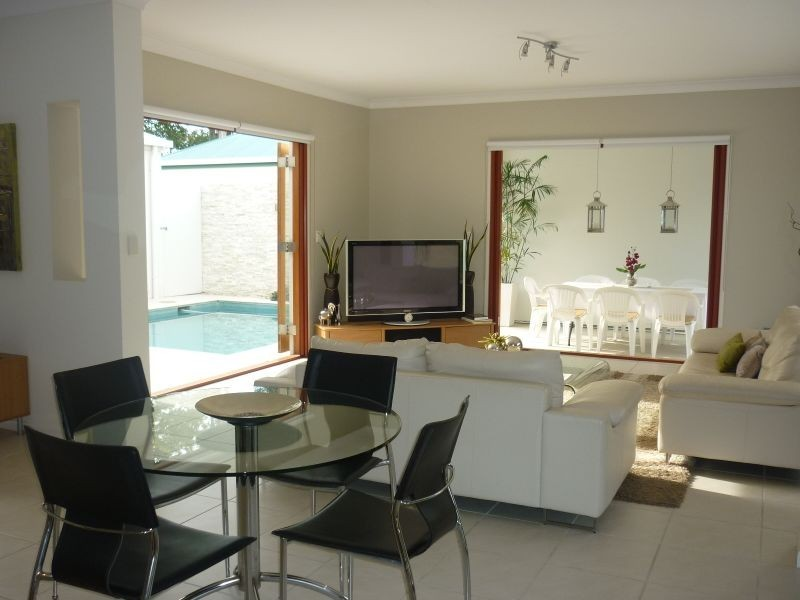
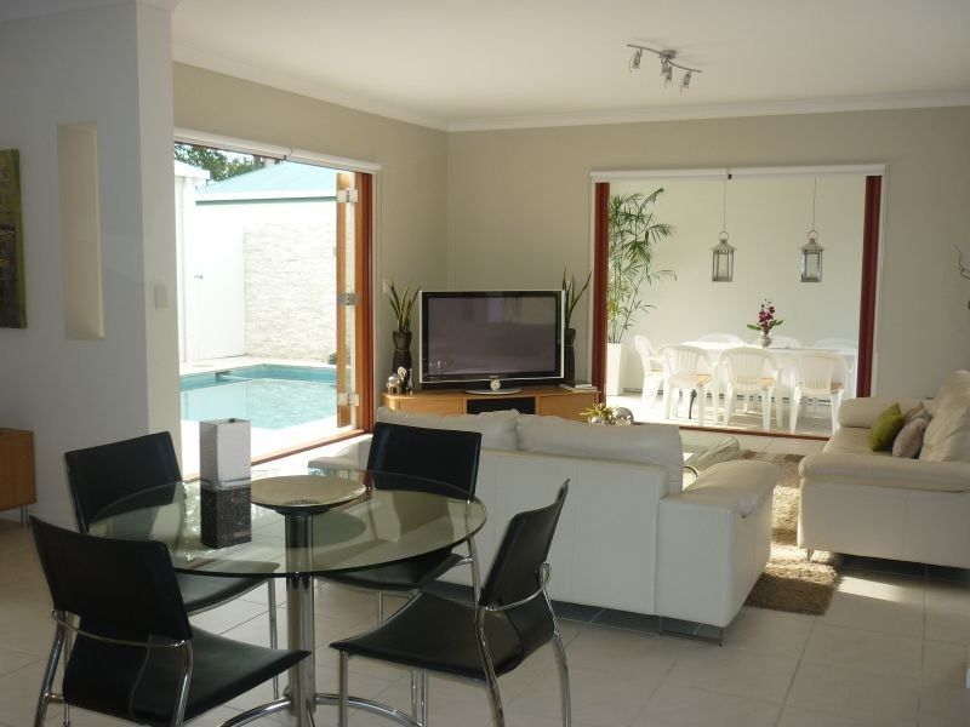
+ vase (226, 481)
